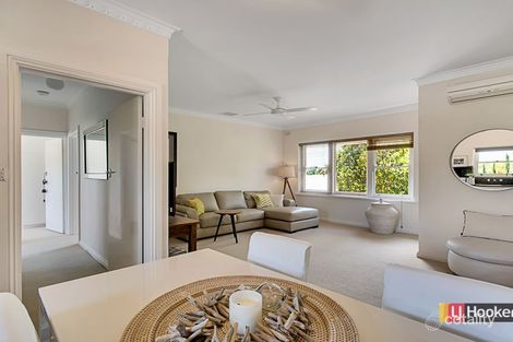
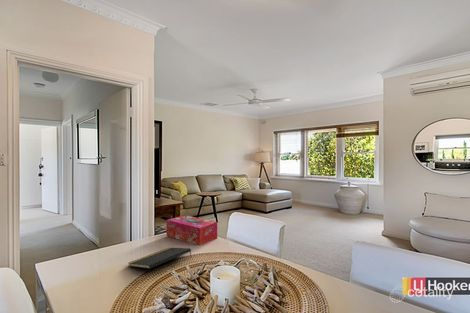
+ notepad (160, 256)
+ tissue box (191, 229)
